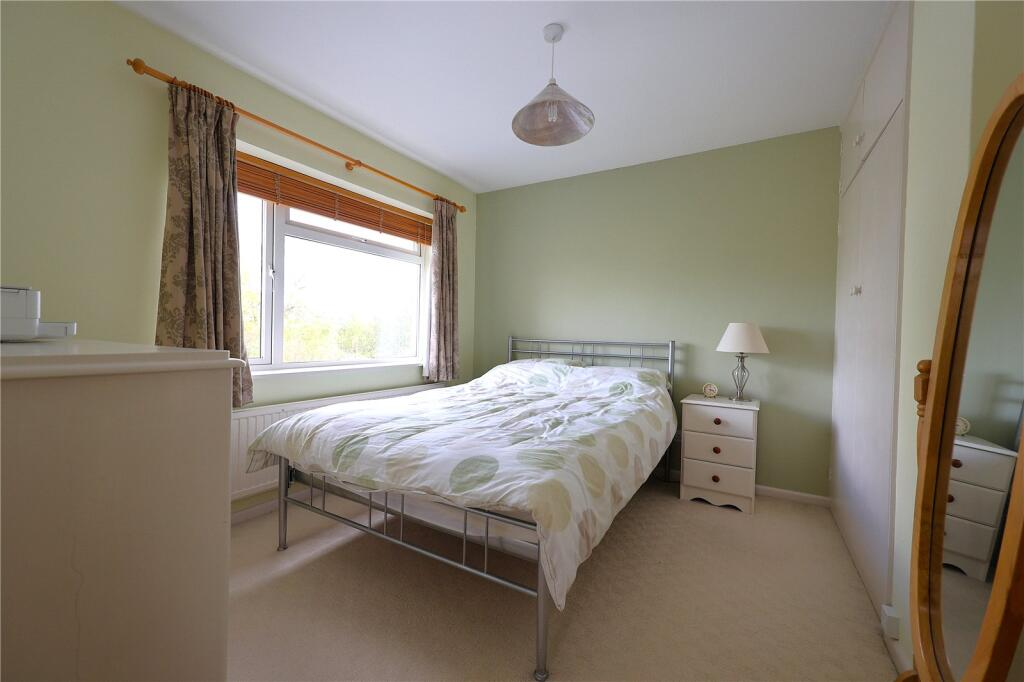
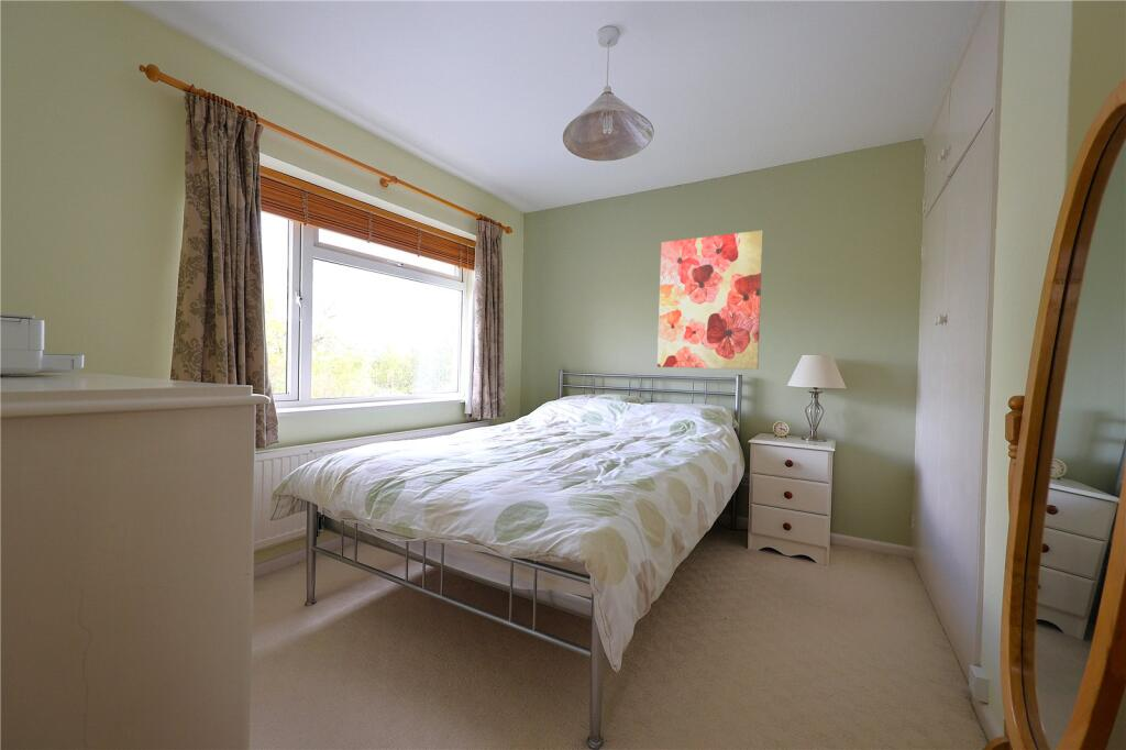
+ wall art (707, 302)
